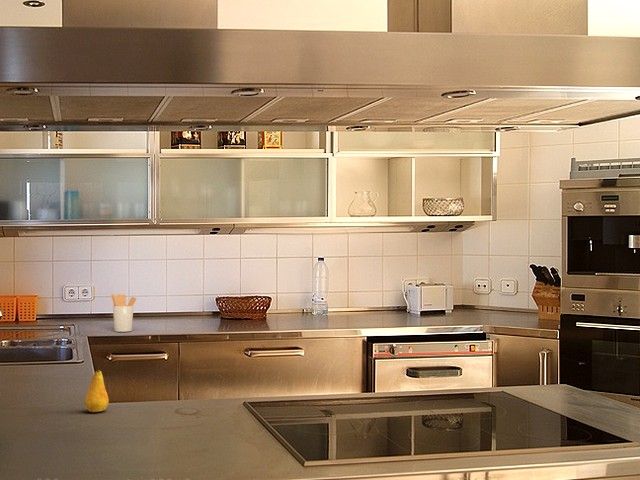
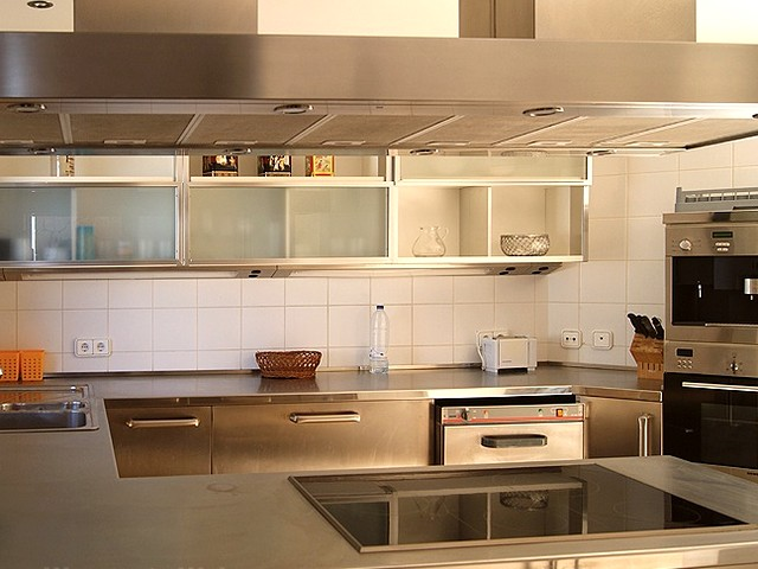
- utensil holder (121, 311)
- fruit (96, 387)
